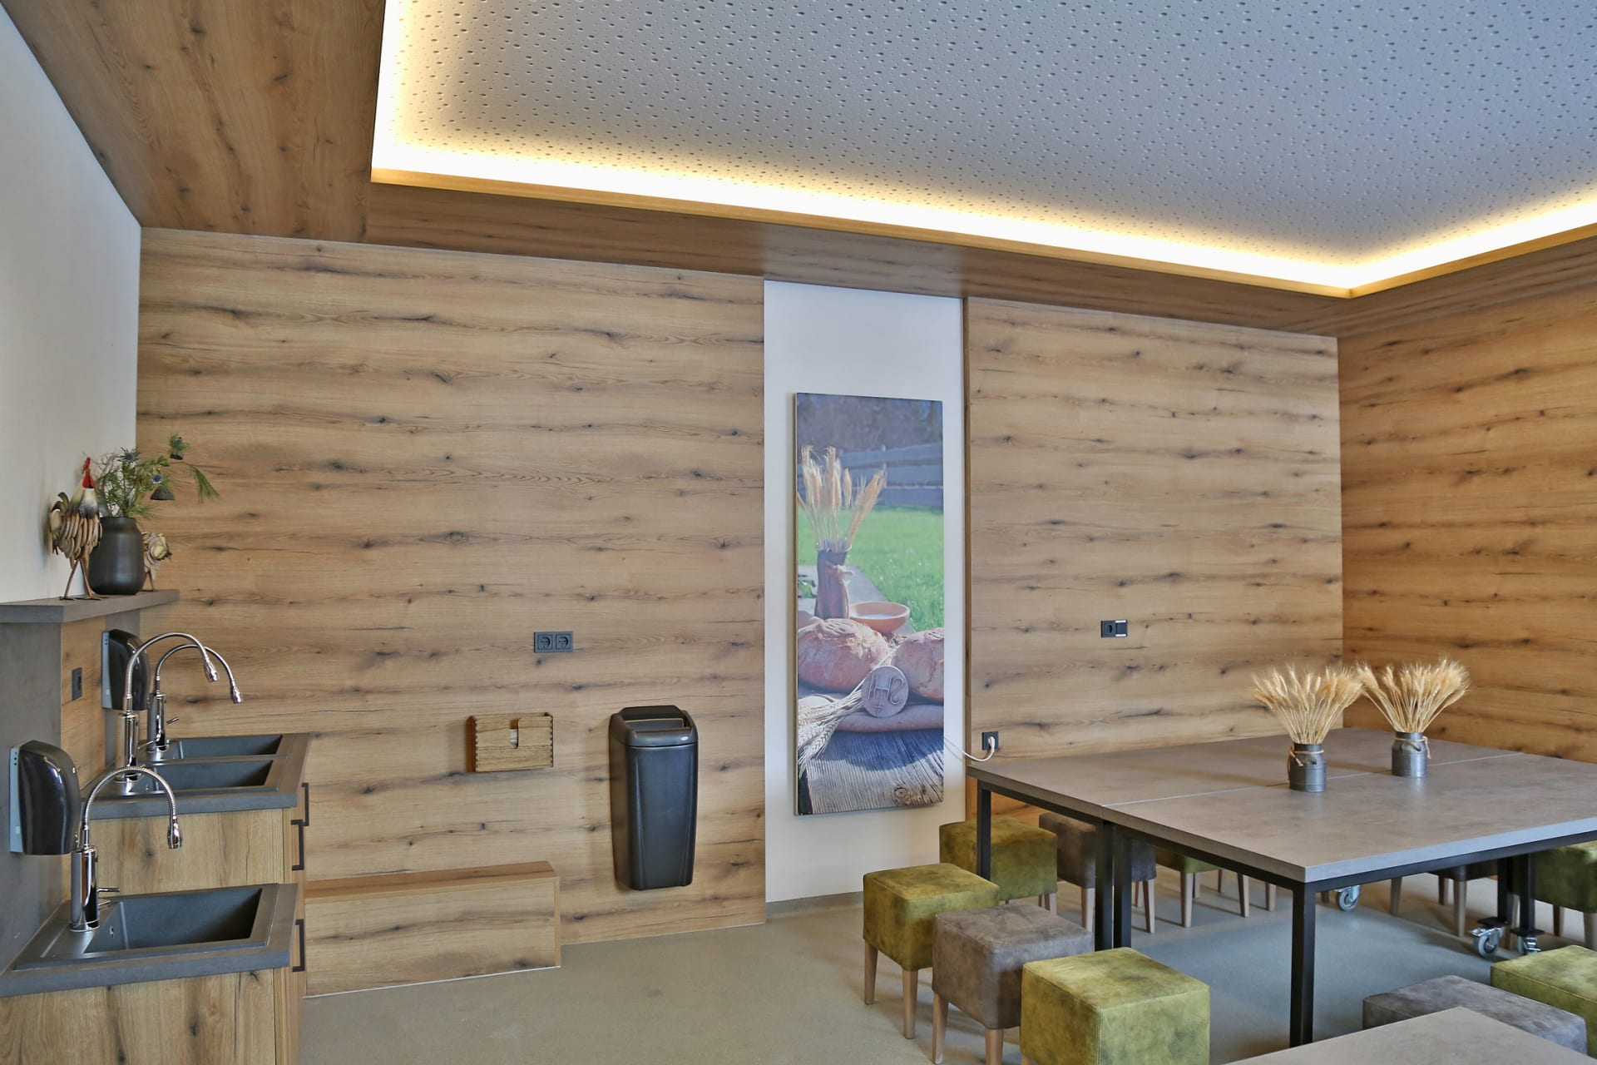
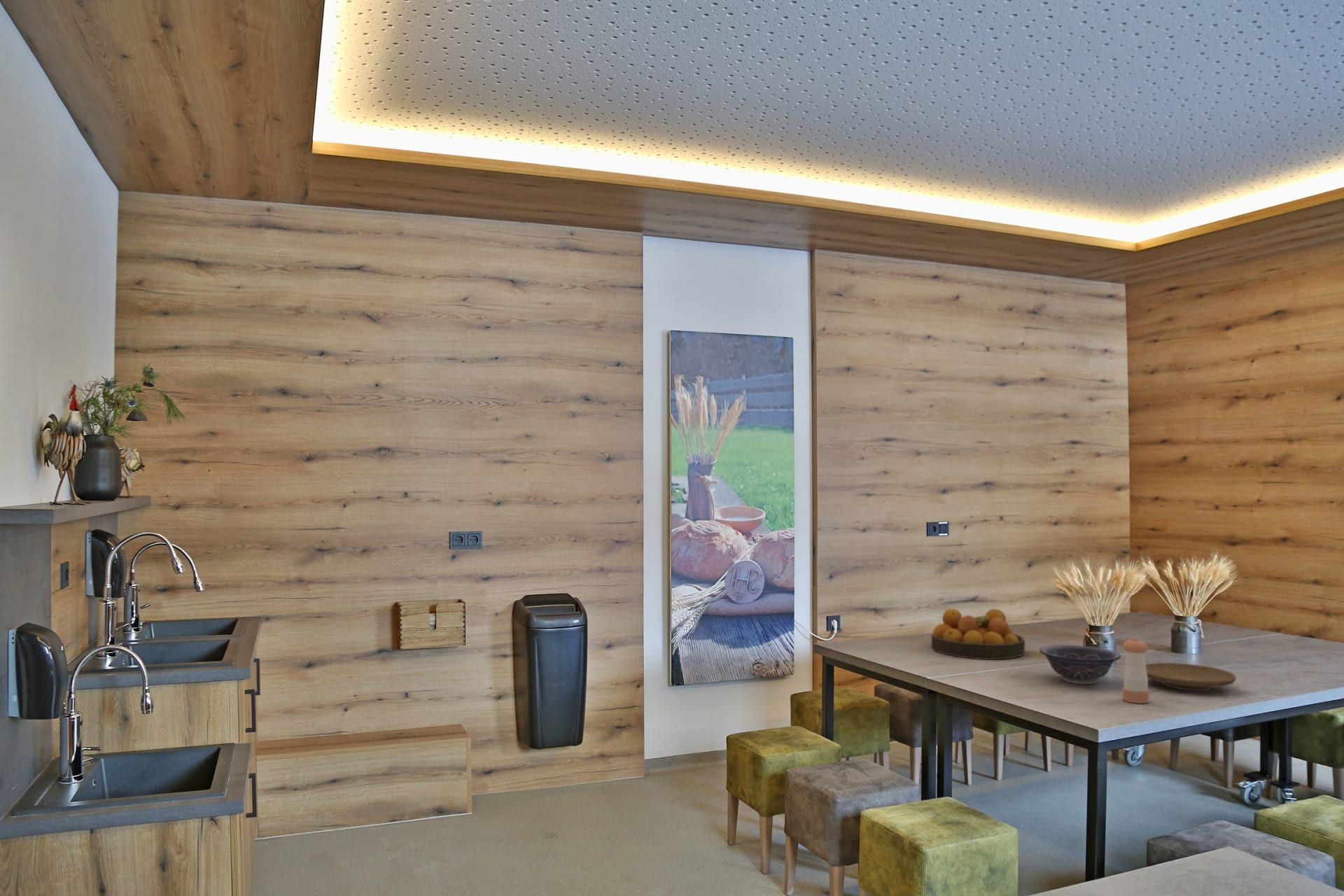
+ decorative bowl (1079, 666)
+ plate (1186, 678)
+ fruit bowl (977, 630)
+ pepper shaker (1135, 668)
